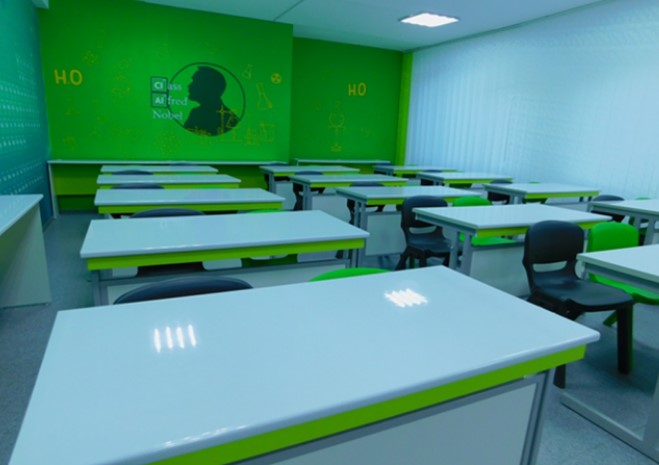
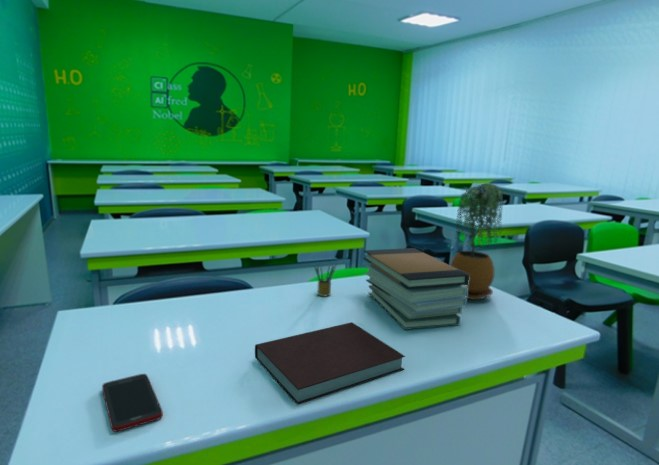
+ book stack (411, 285)
+ cell phone (131, 400)
+ potted plant (479, 240)
+ pencil box (323, 279)
+ notebook (328, 356)
